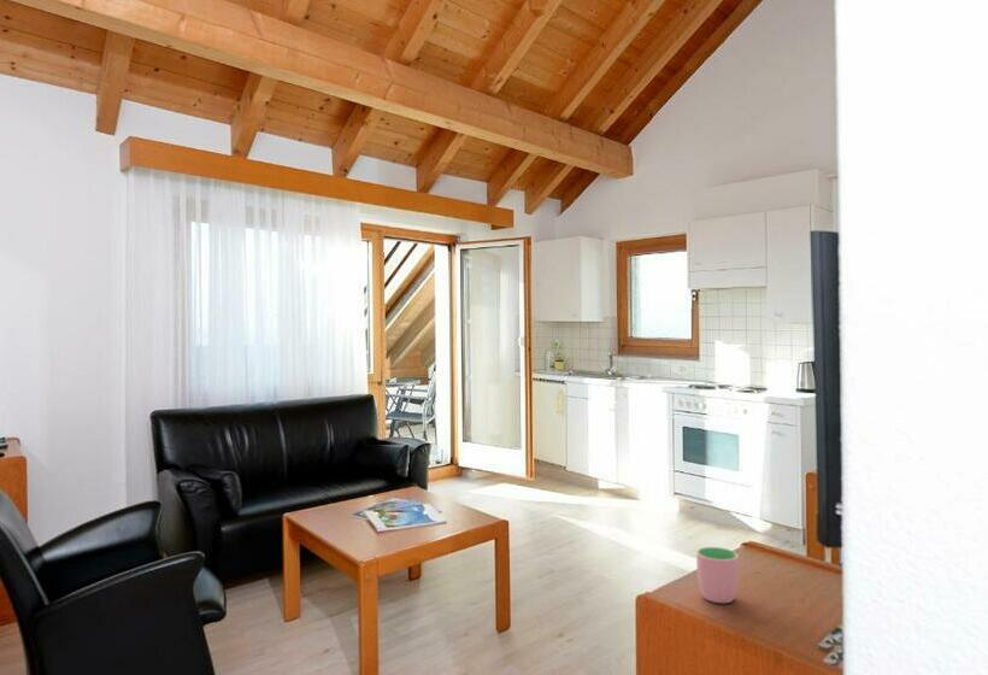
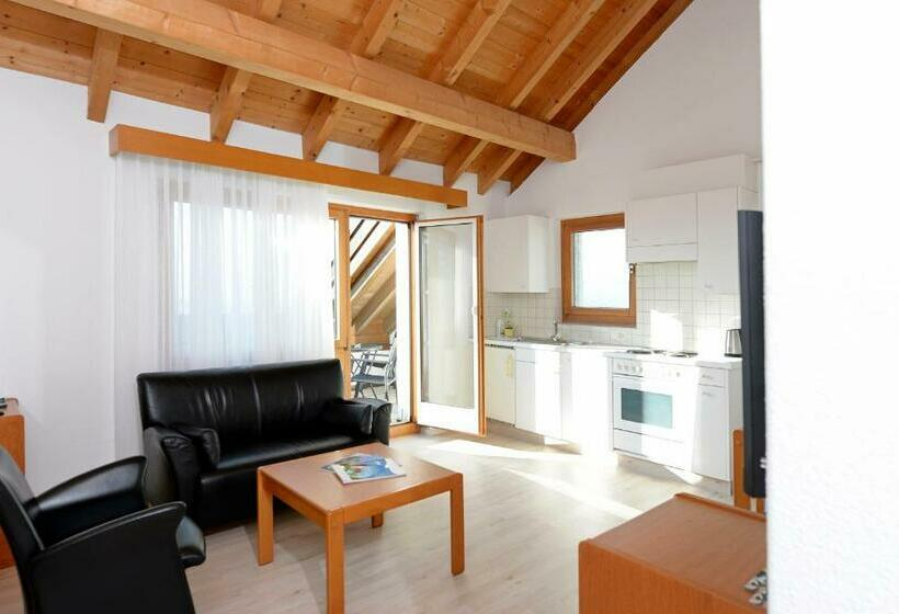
- cup (719, 573)
